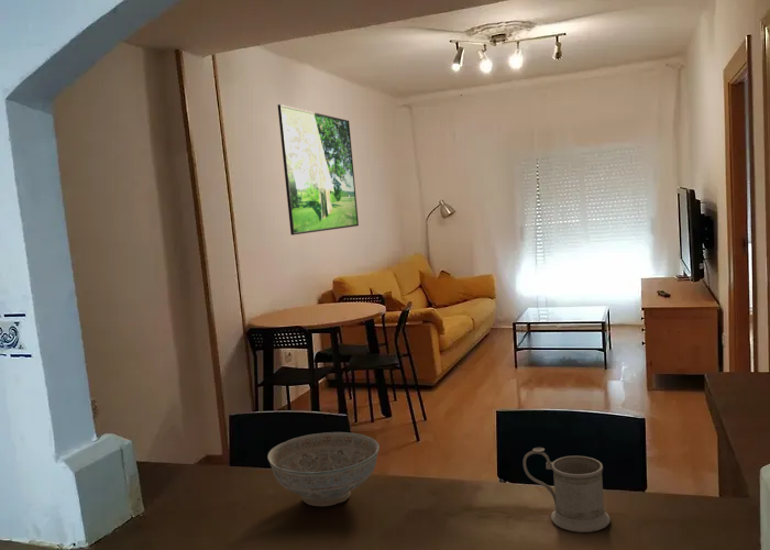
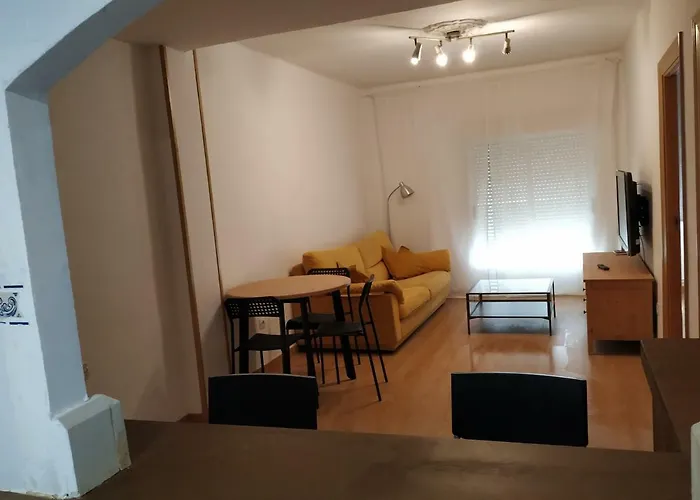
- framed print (322, 172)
- mug (564, 484)
- decorative bowl (326, 472)
